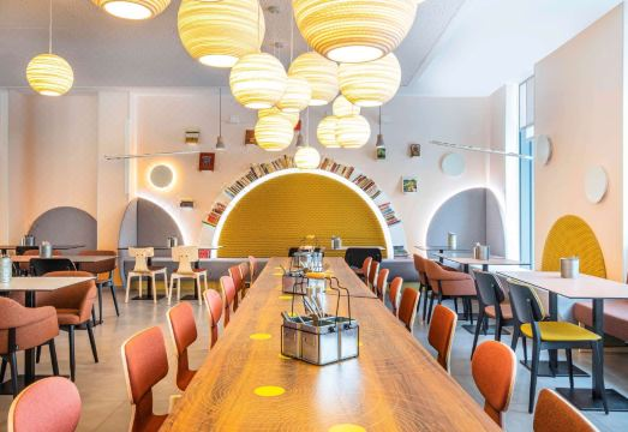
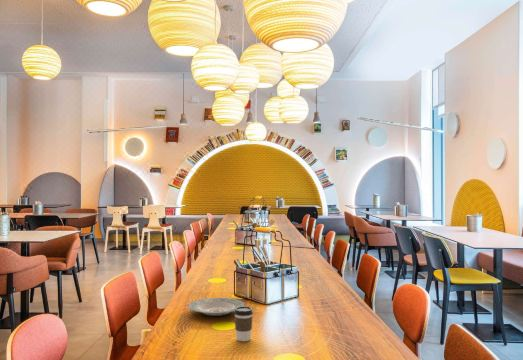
+ plate (216, 308)
+ coffee cup (243, 323)
